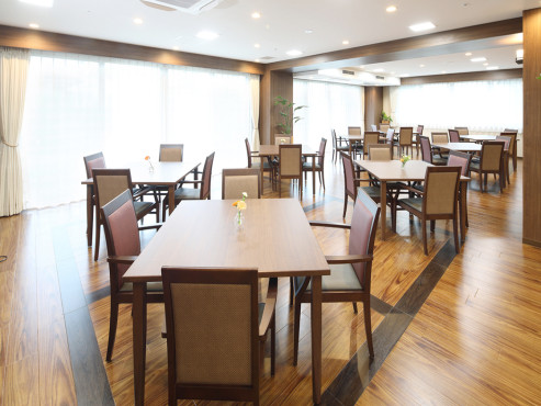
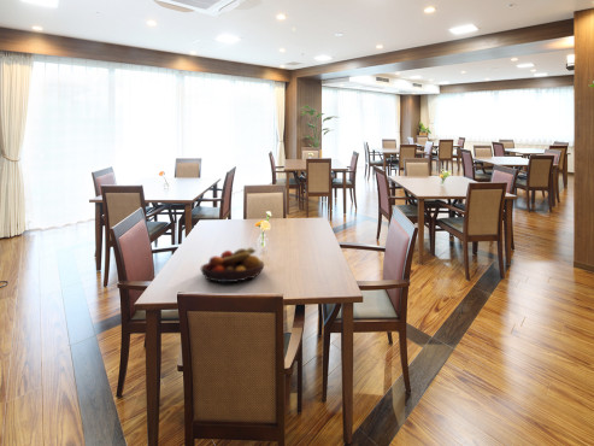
+ fruit bowl (233, 262)
